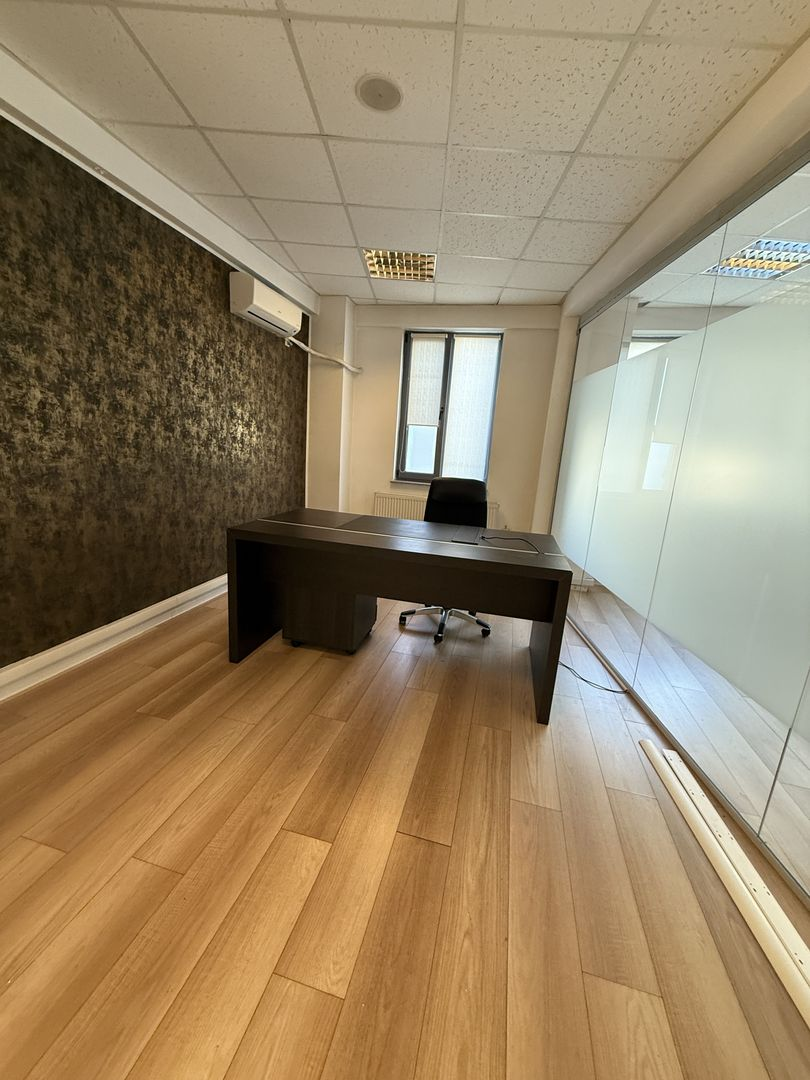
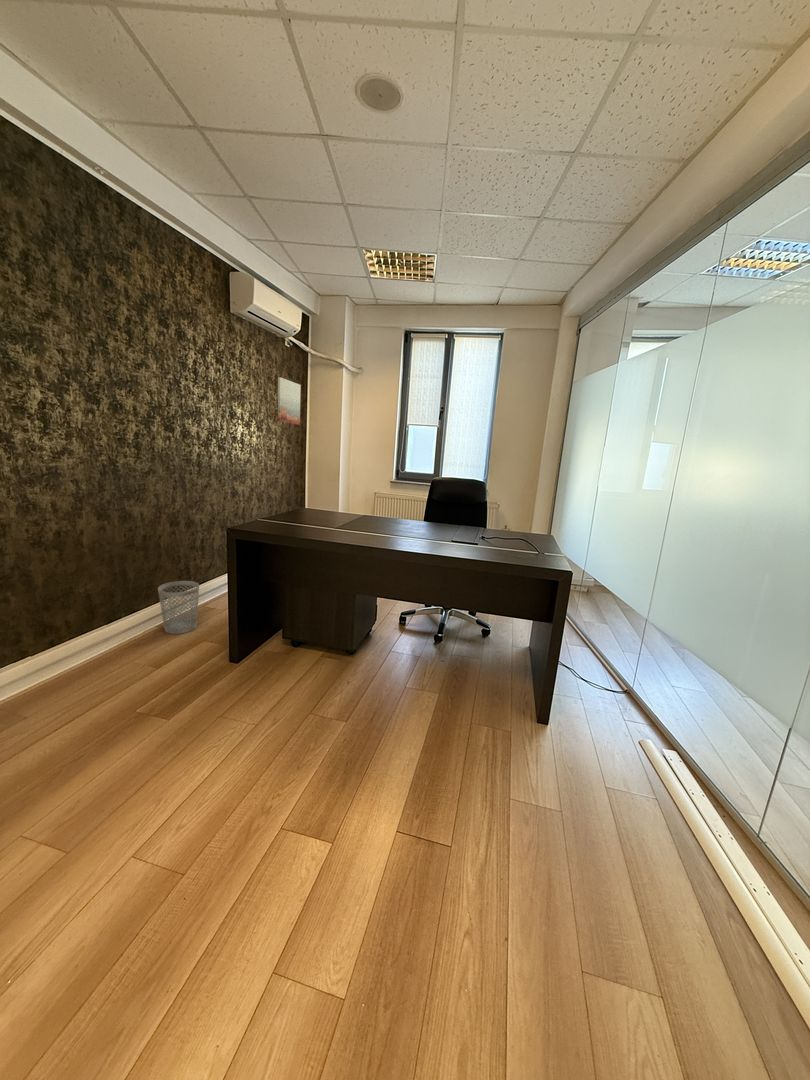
+ wastebasket (179, 607)
+ wall art (289, 402)
